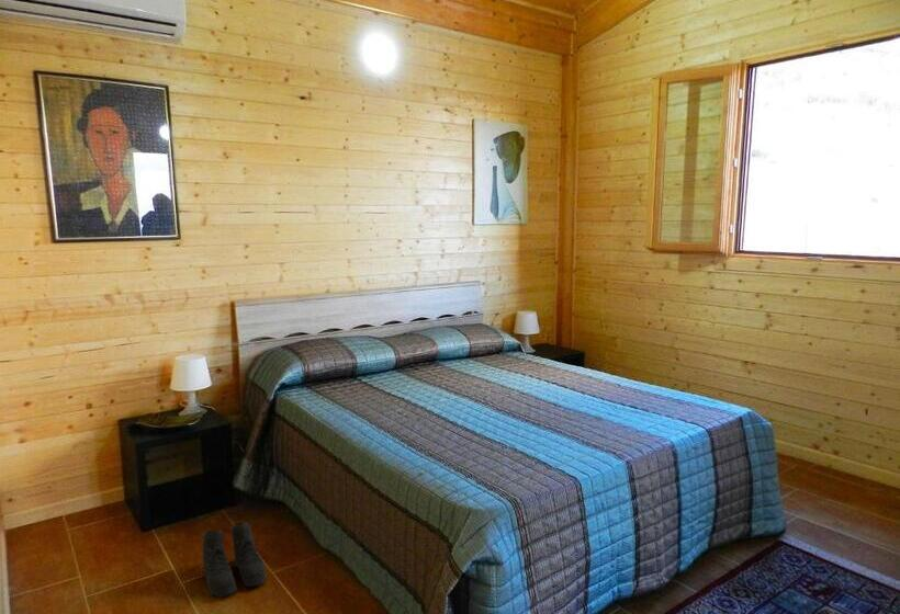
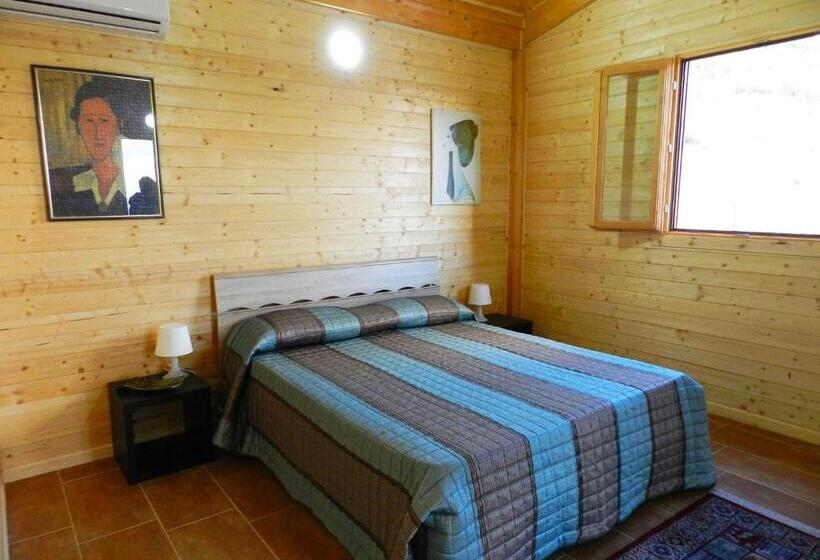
- boots (234, 554)
